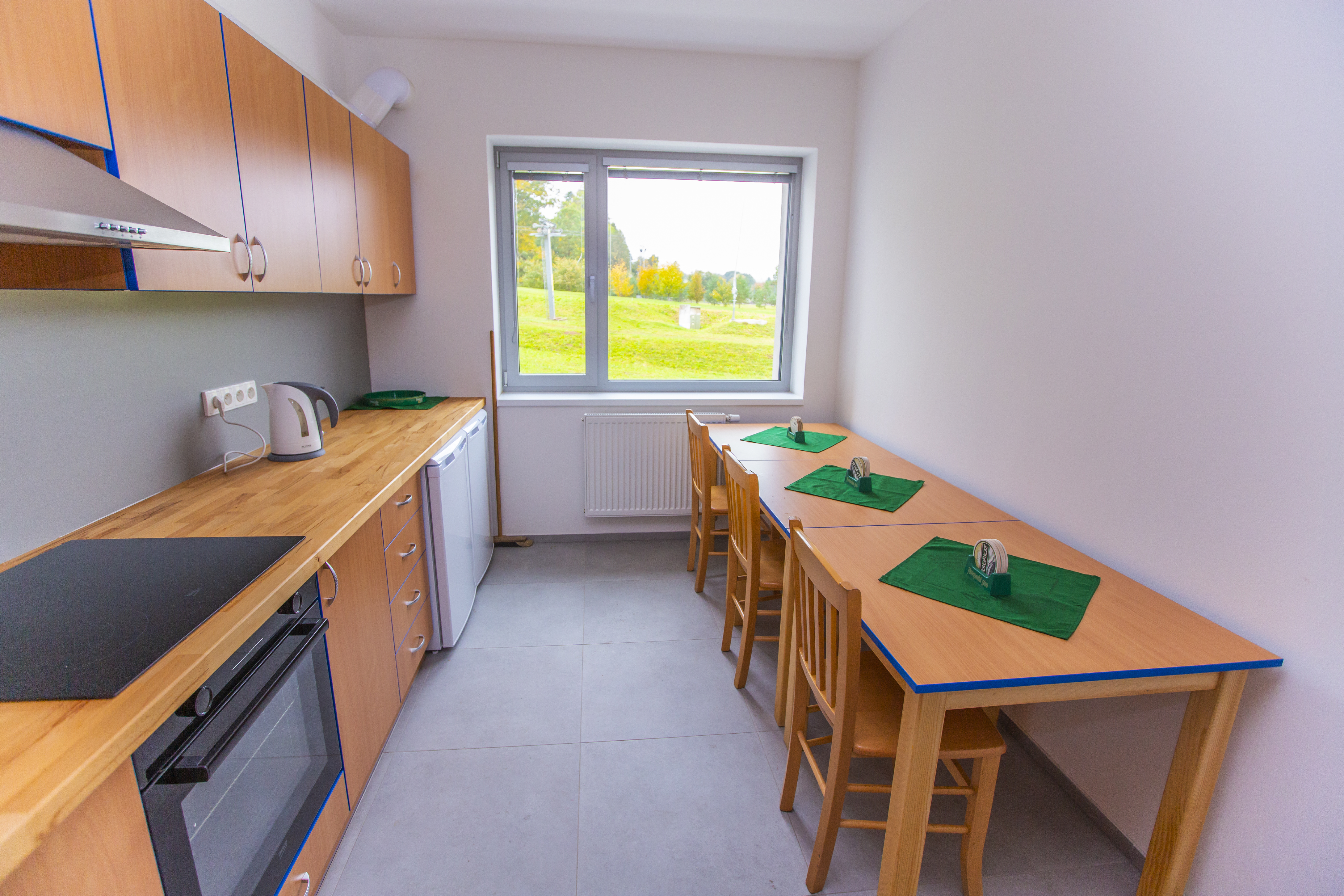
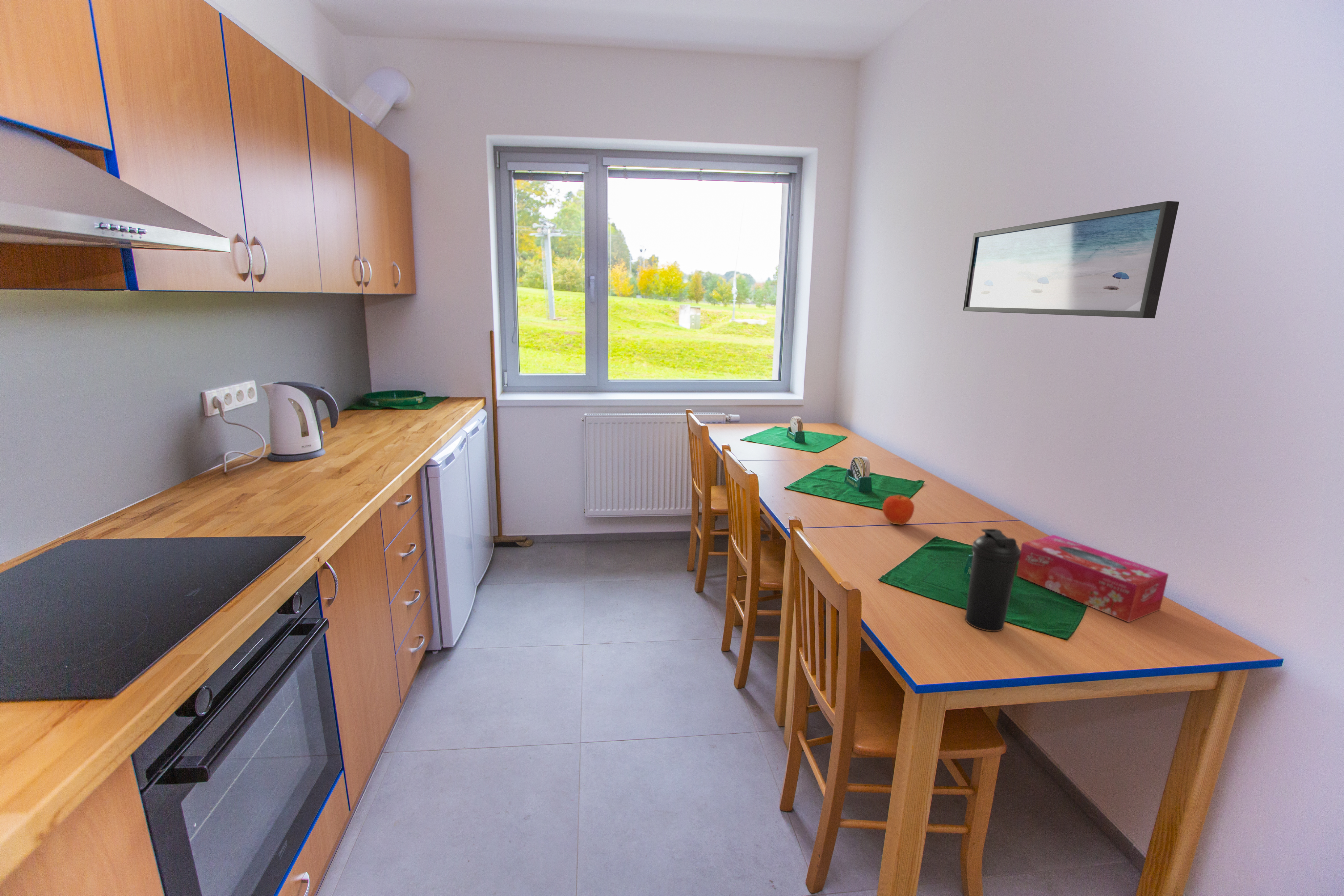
+ fruit (898, 510)
+ wall art (1048, 268)
+ water bottle (991, 579)
+ tissue box (1088, 574)
